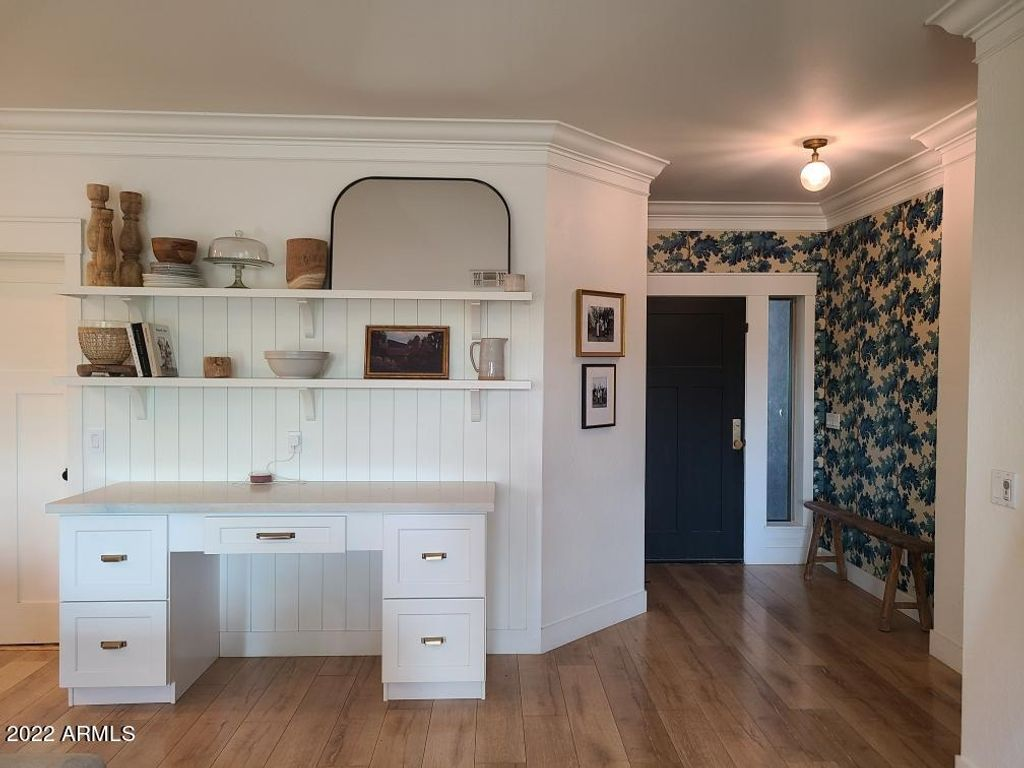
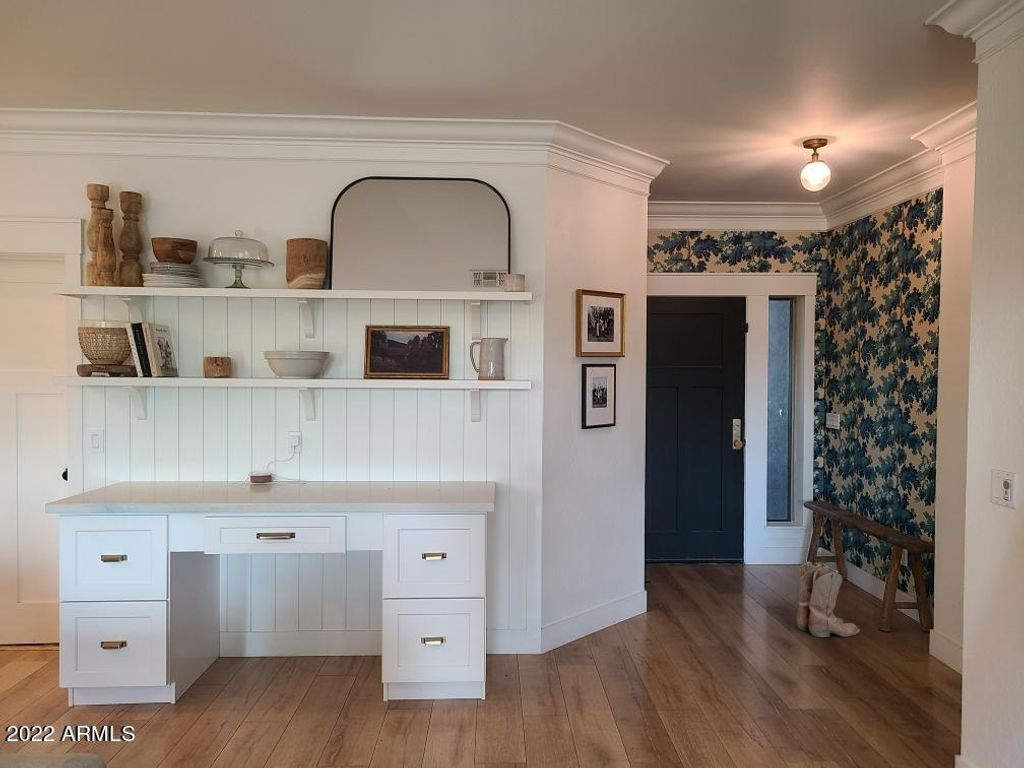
+ boots (828, 596)
